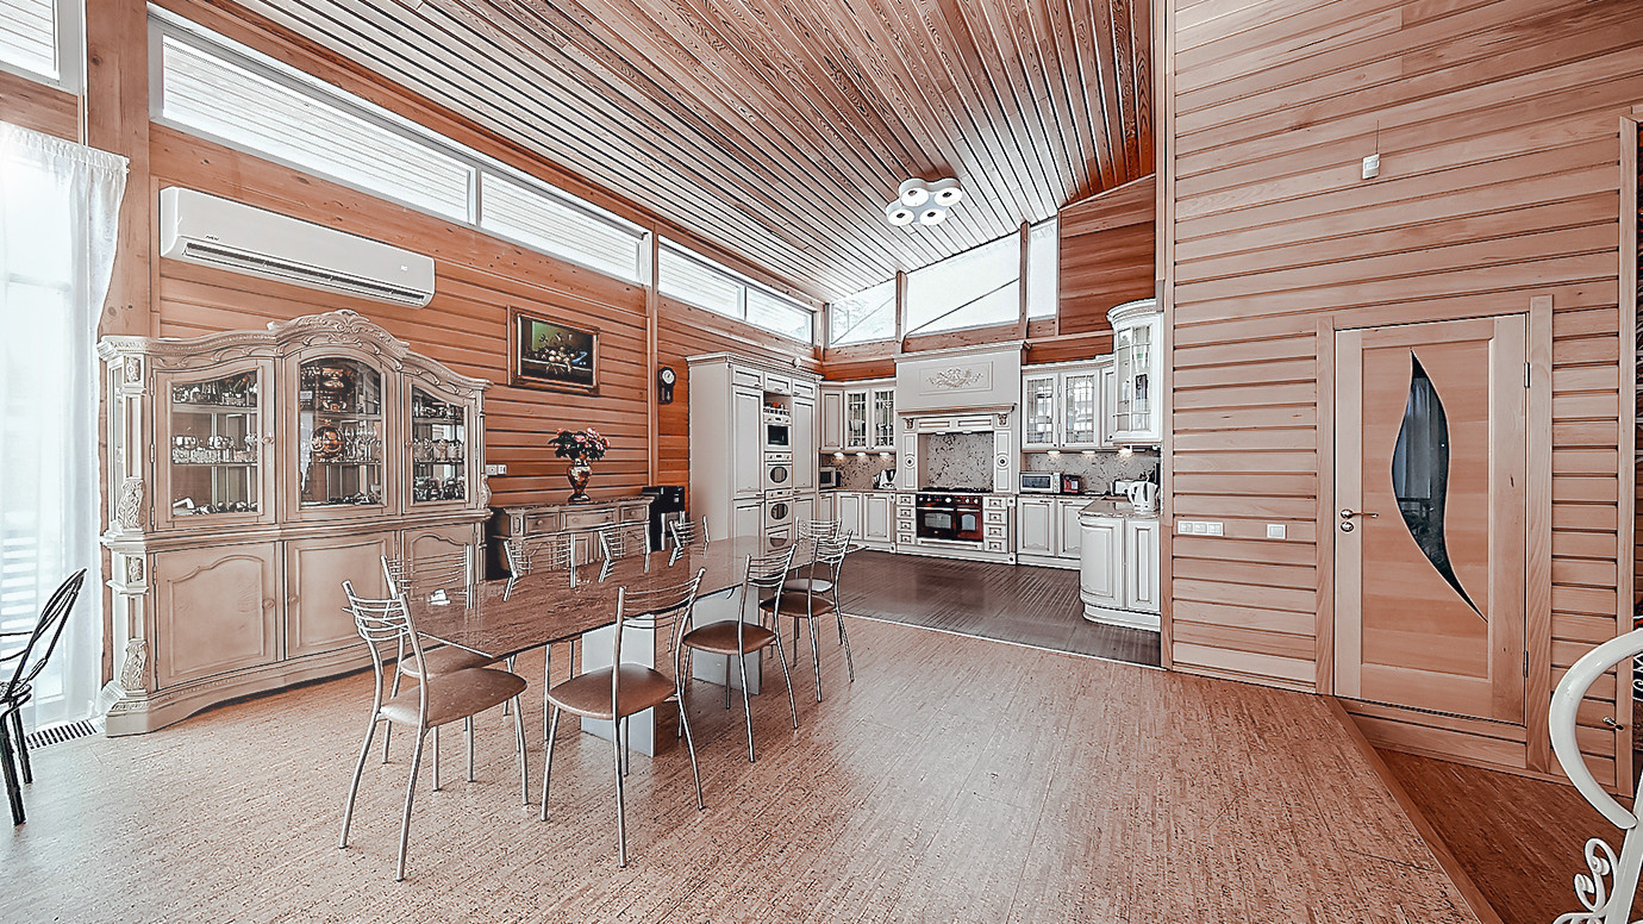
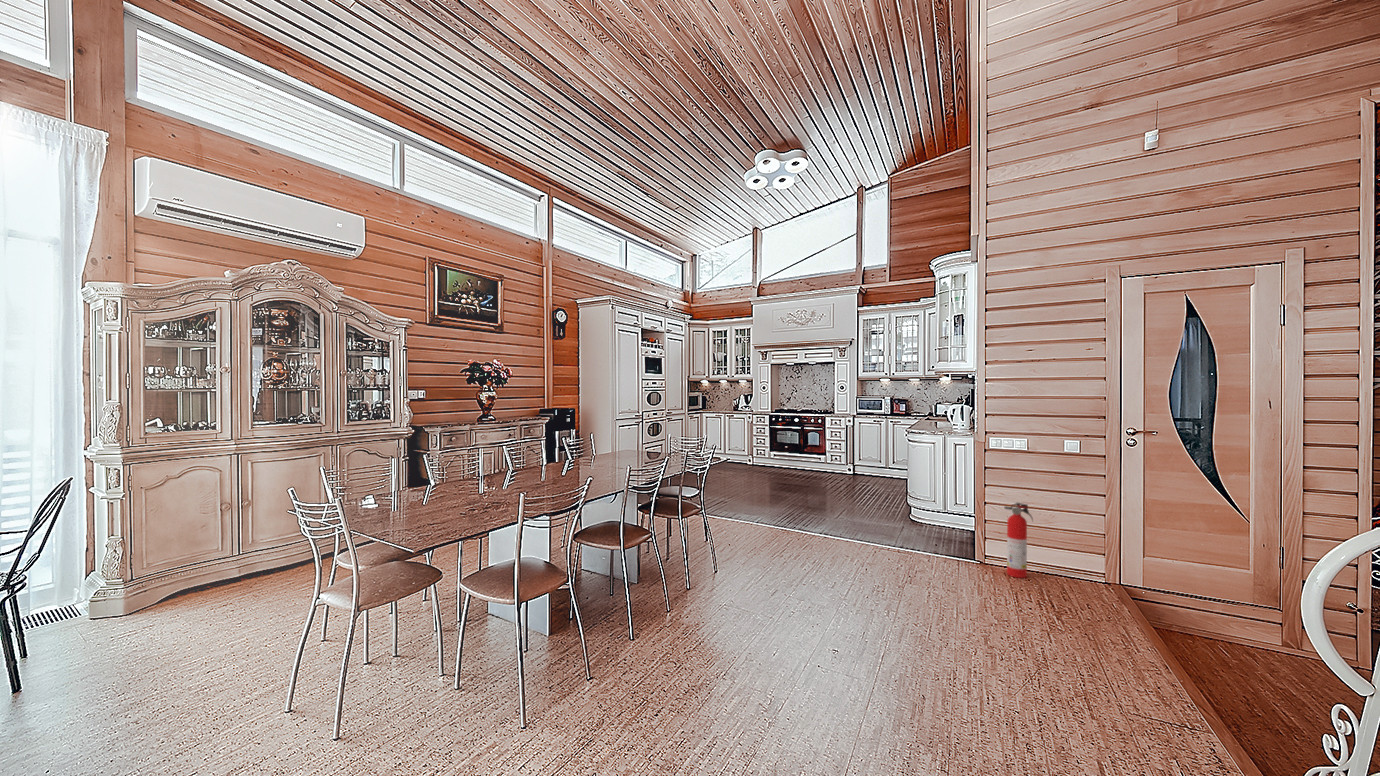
+ fire extinguisher (1018, 539)
